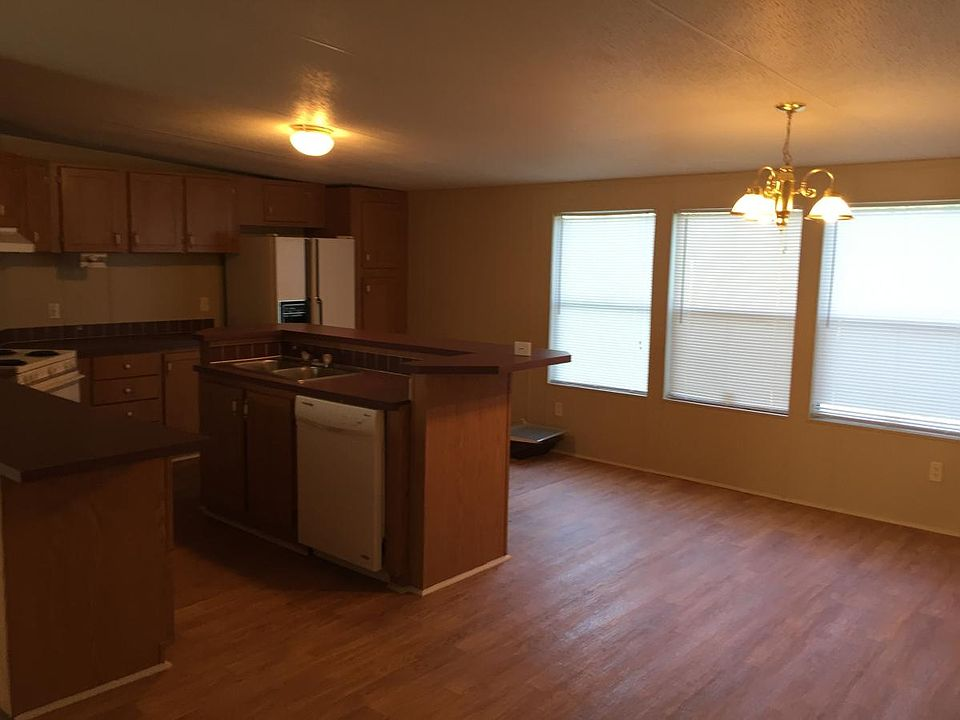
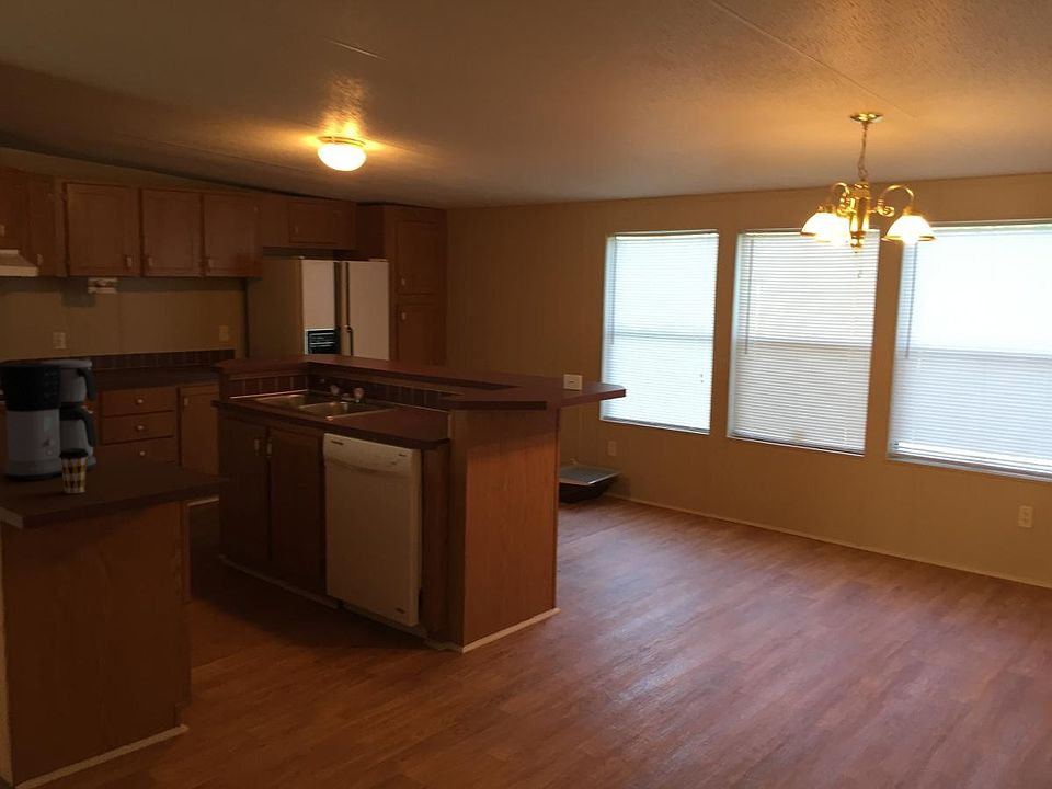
+ coffee cup (73, 470)
+ coffee maker (54, 418)
